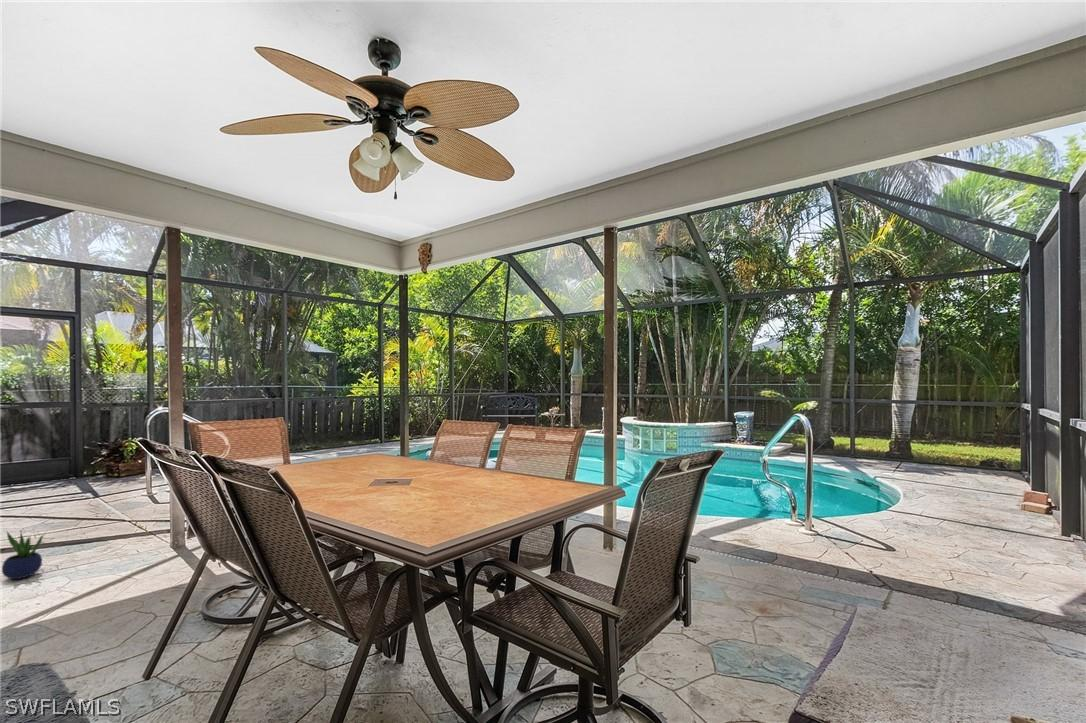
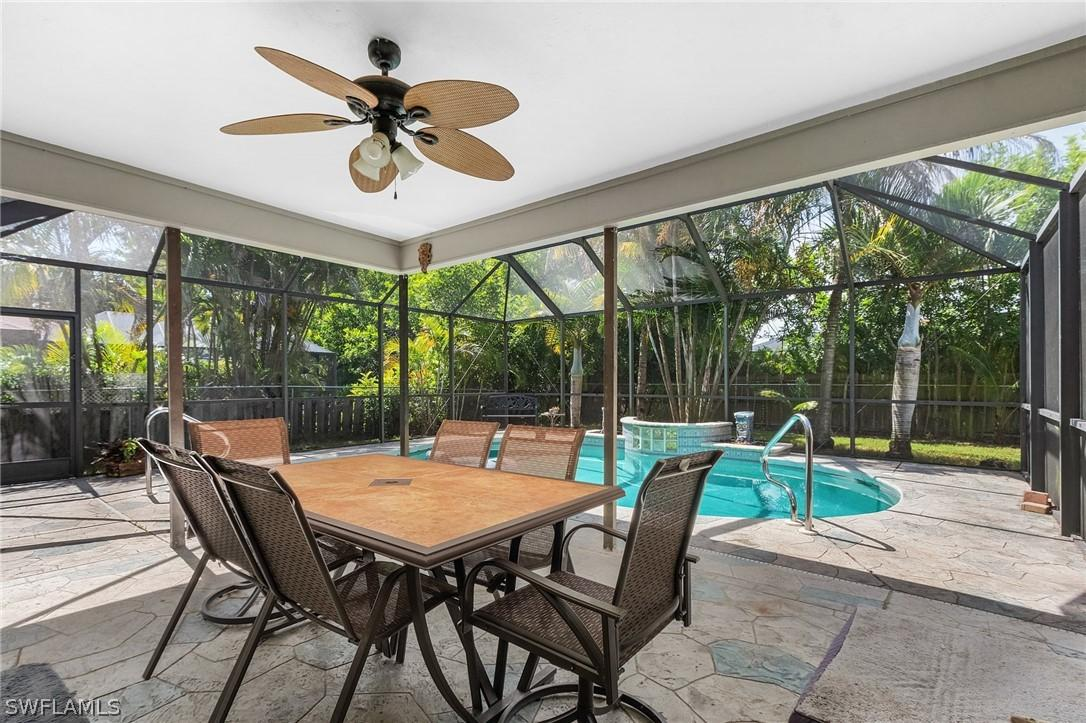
- potted plant (24, 552)
